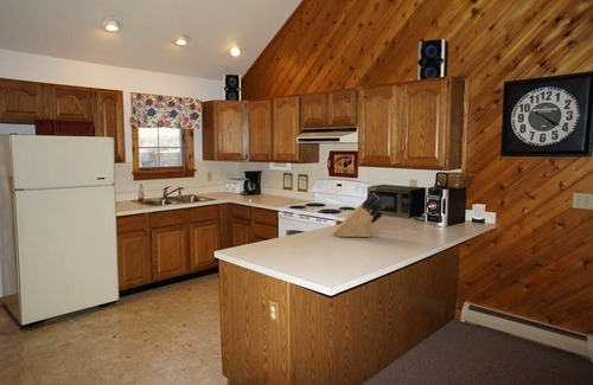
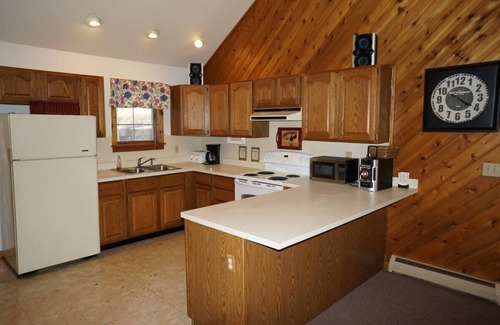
- knife block (358, 214)
